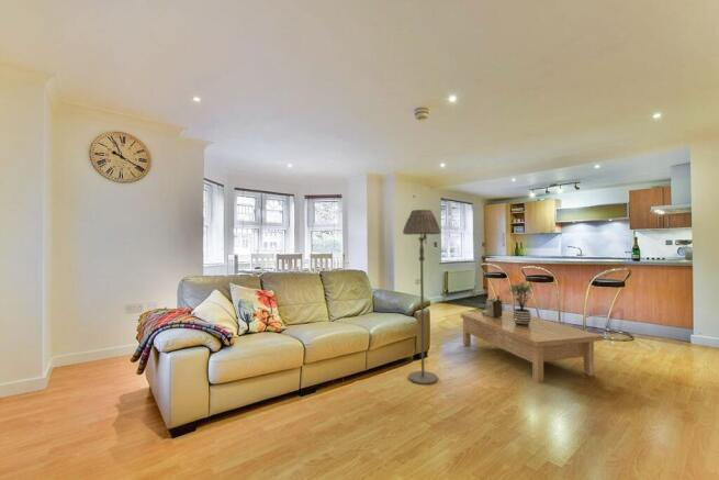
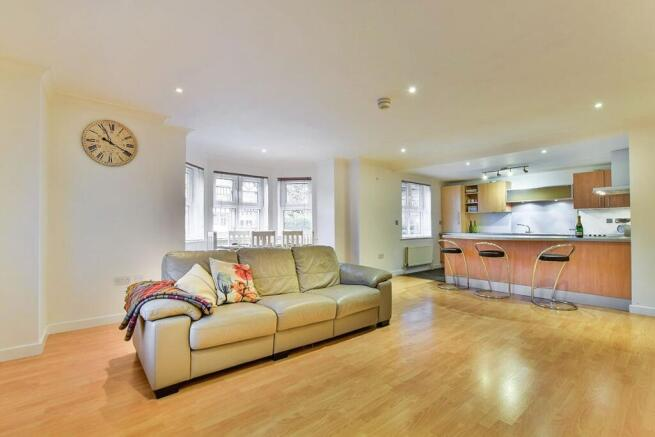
- potted plant (520, 302)
- floor lamp (422, 293)
- decorative box (491, 304)
- coffee table (521, 339)
